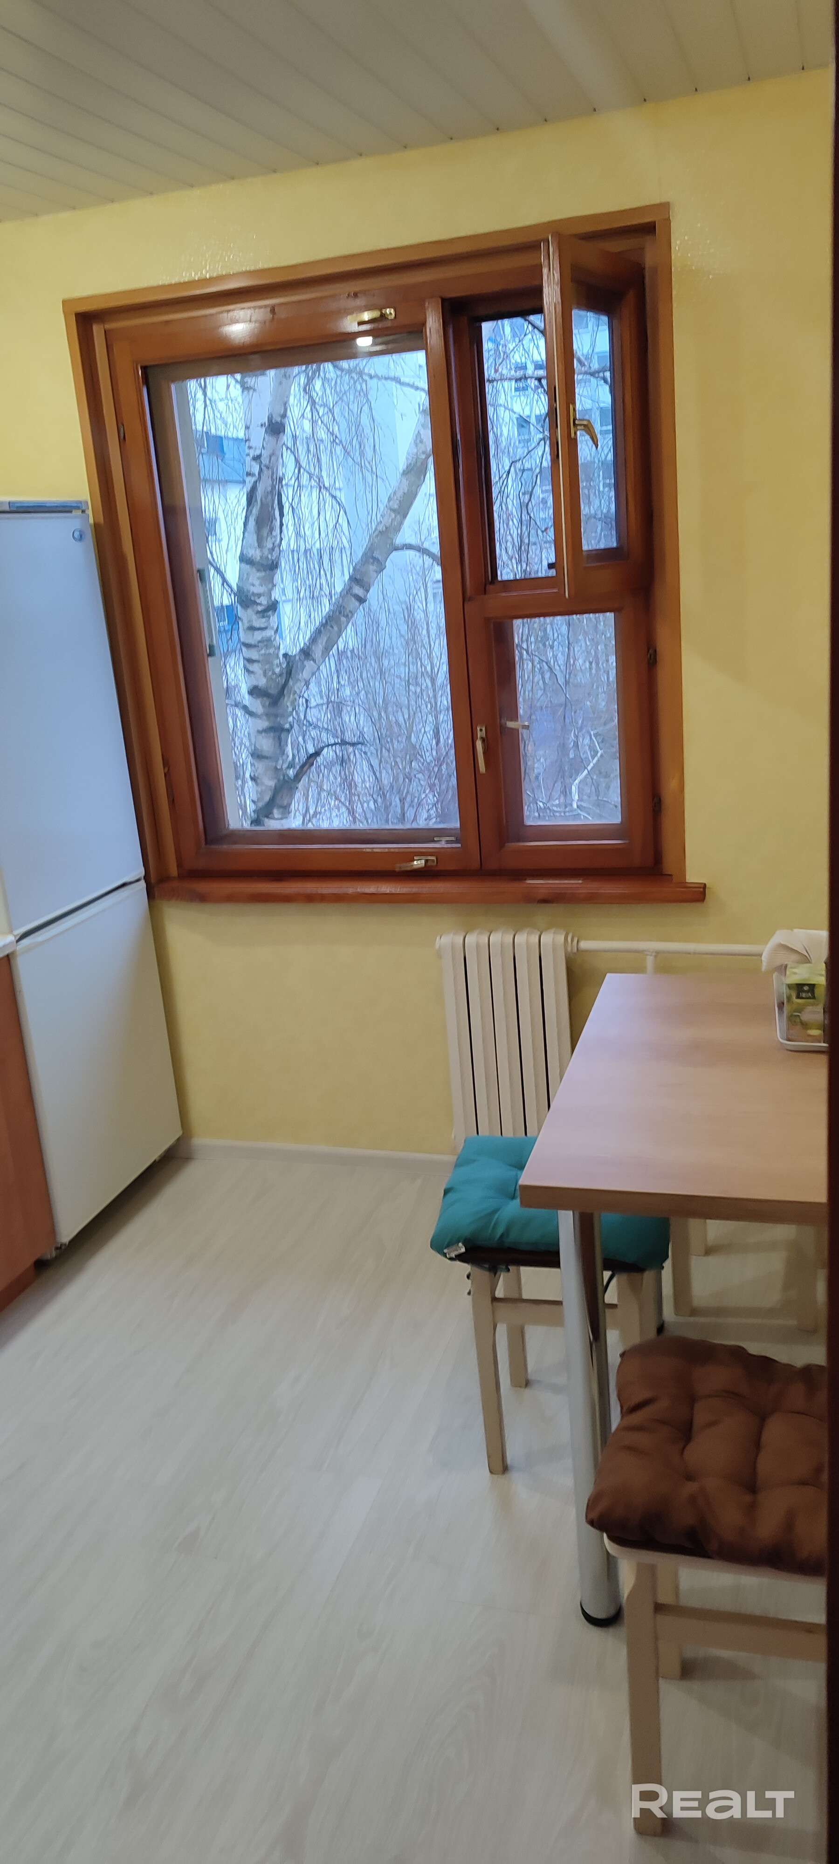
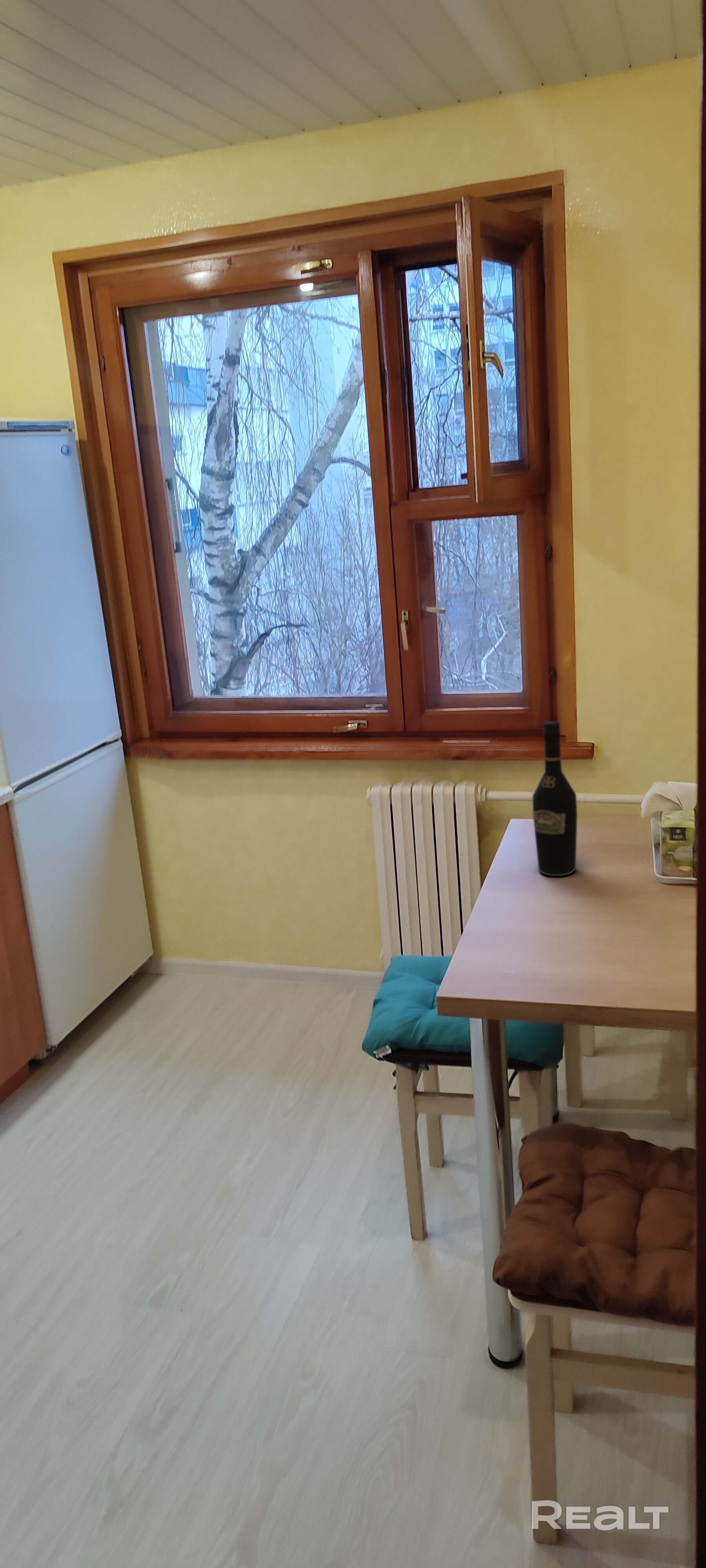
+ wine bottle (554, 798)
